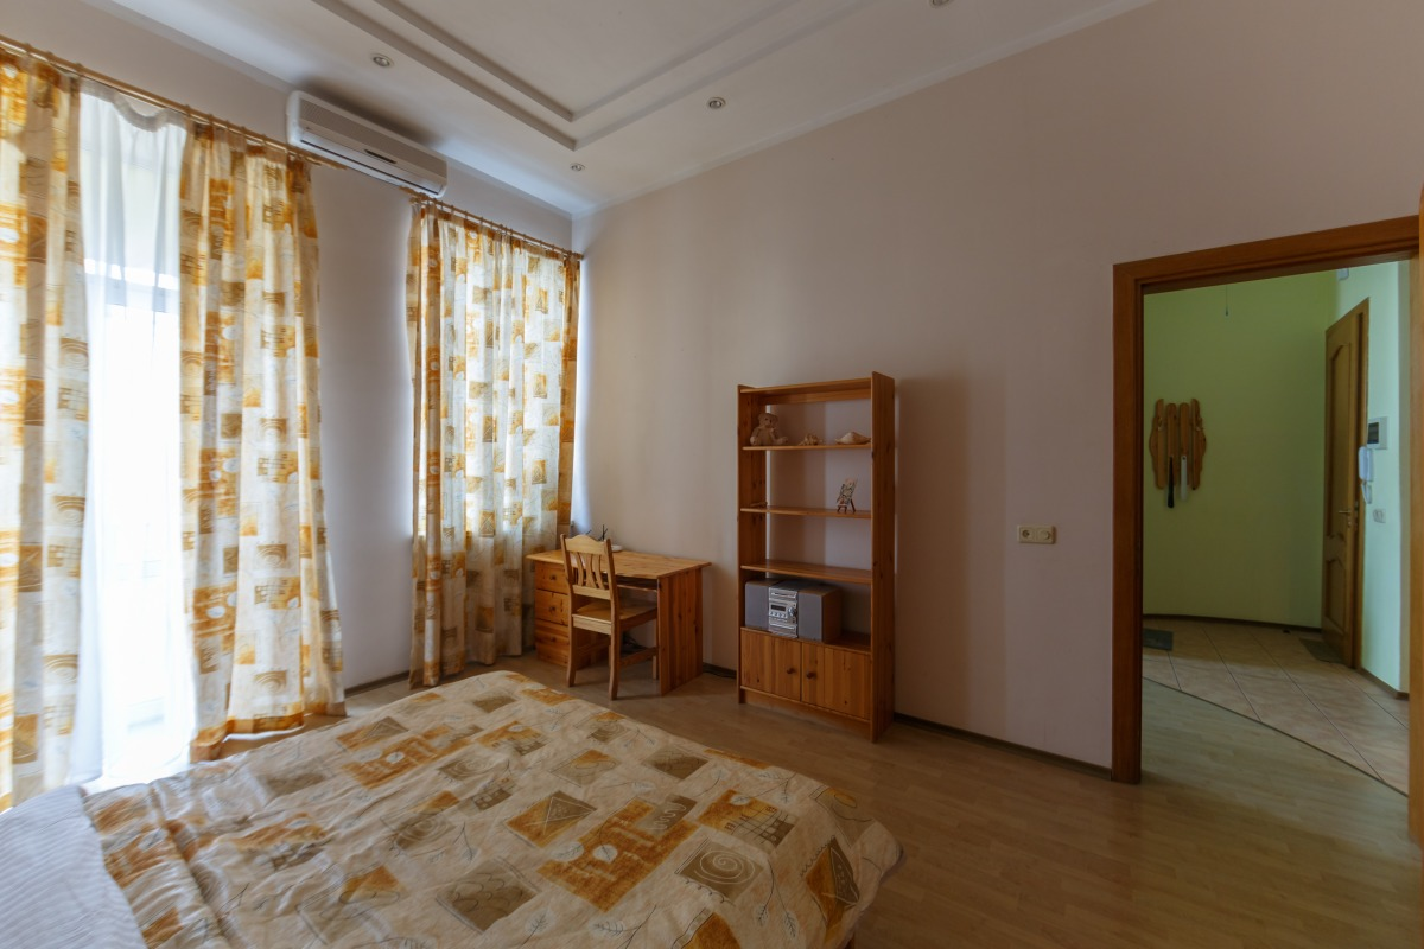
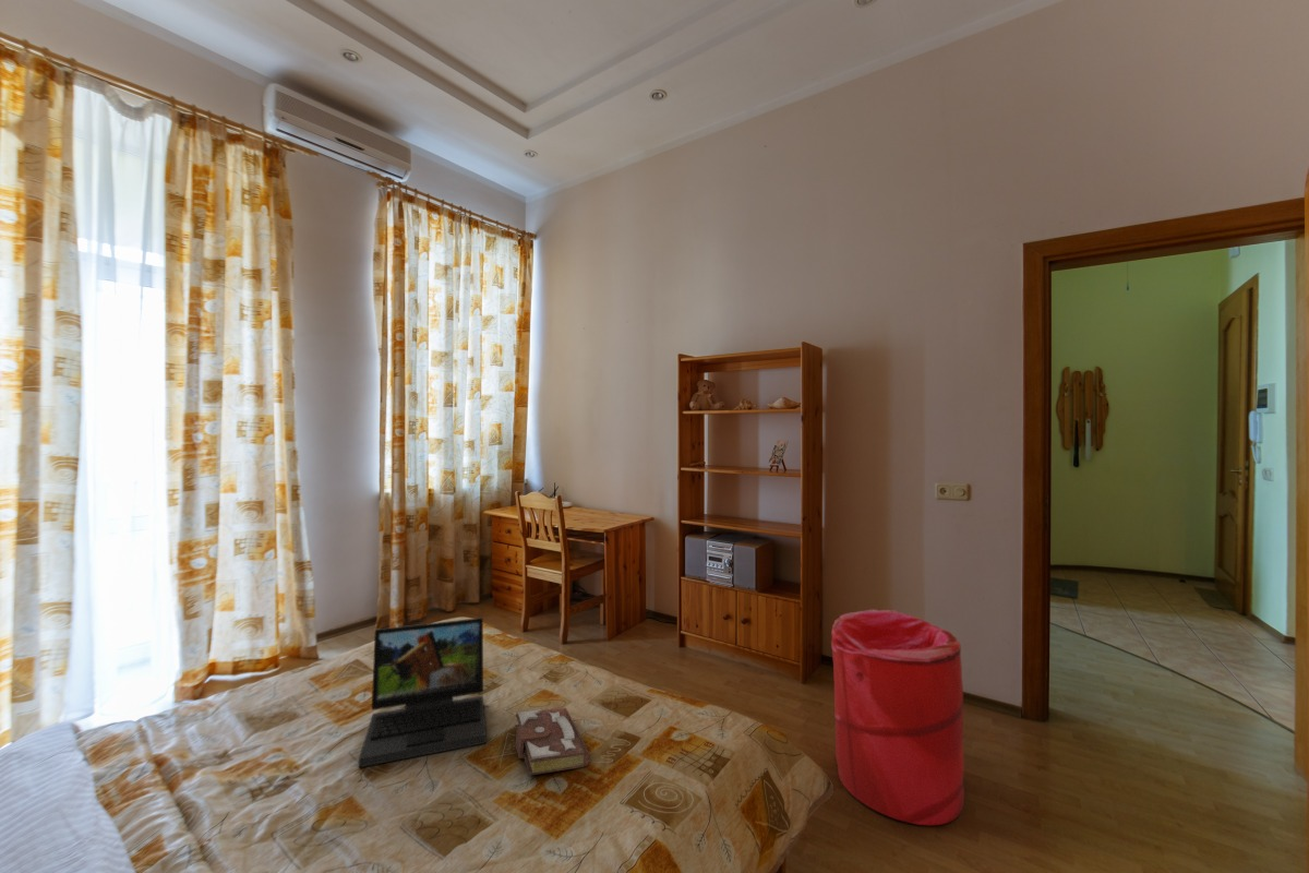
+ laundry hamper (893, 705)
+ laptop (428, 681)
+ book (548, 737)
